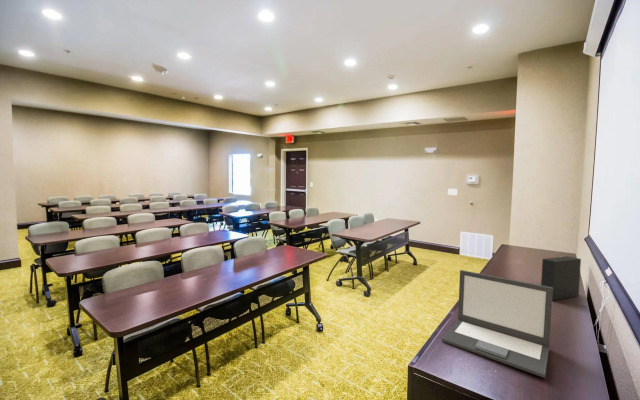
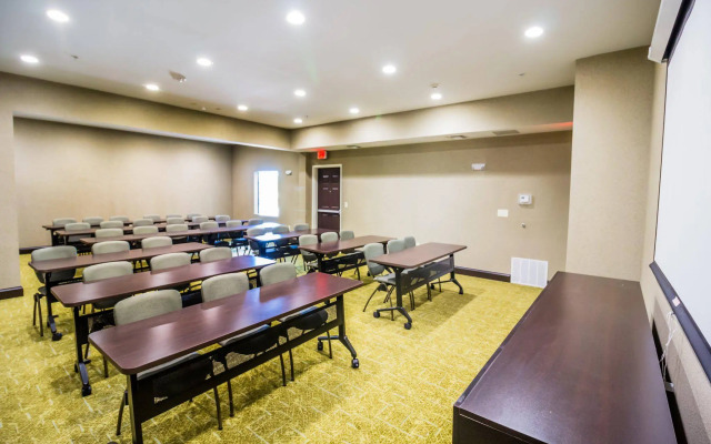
- speaker (560, 277)
- laptop (496, 315)
